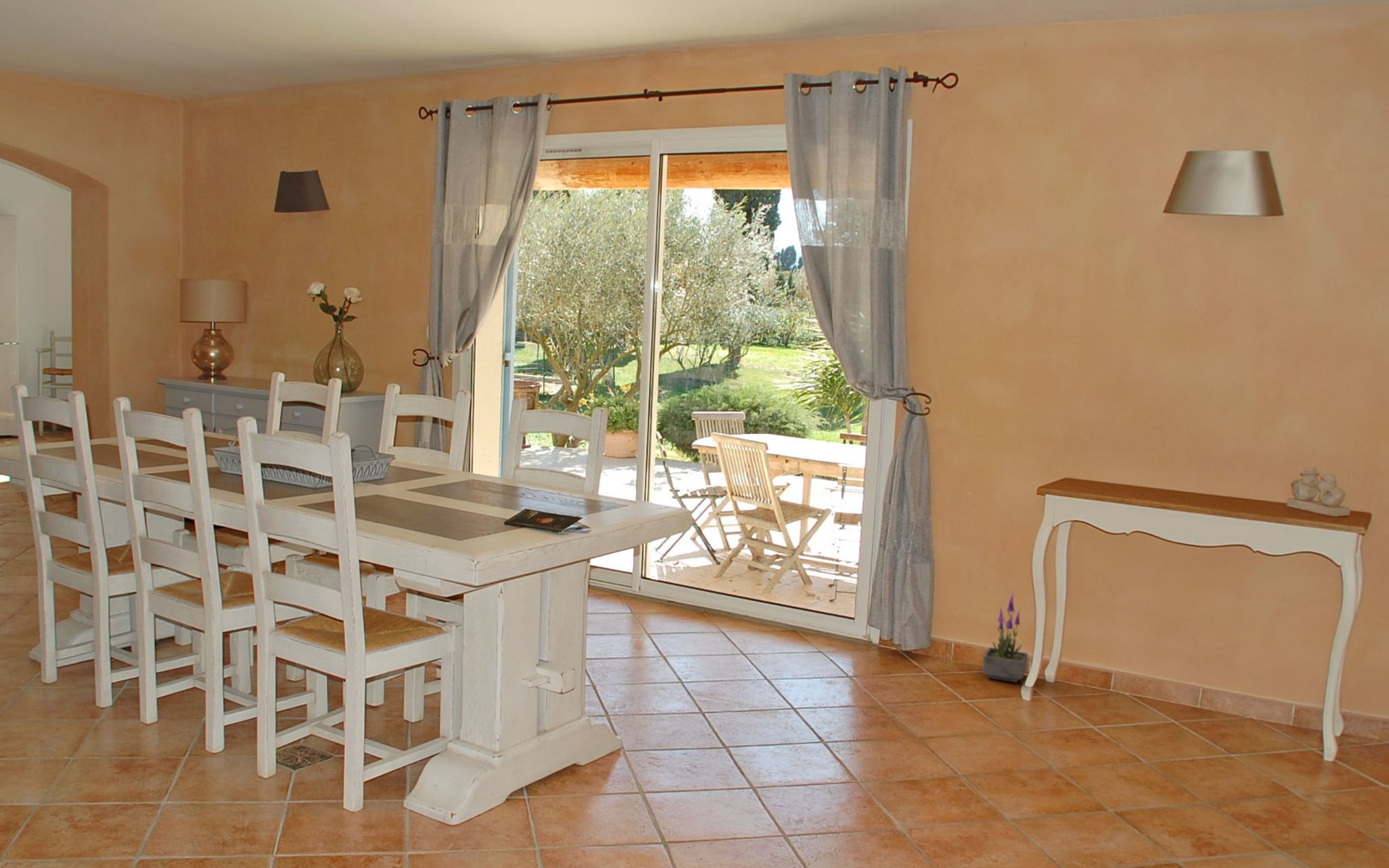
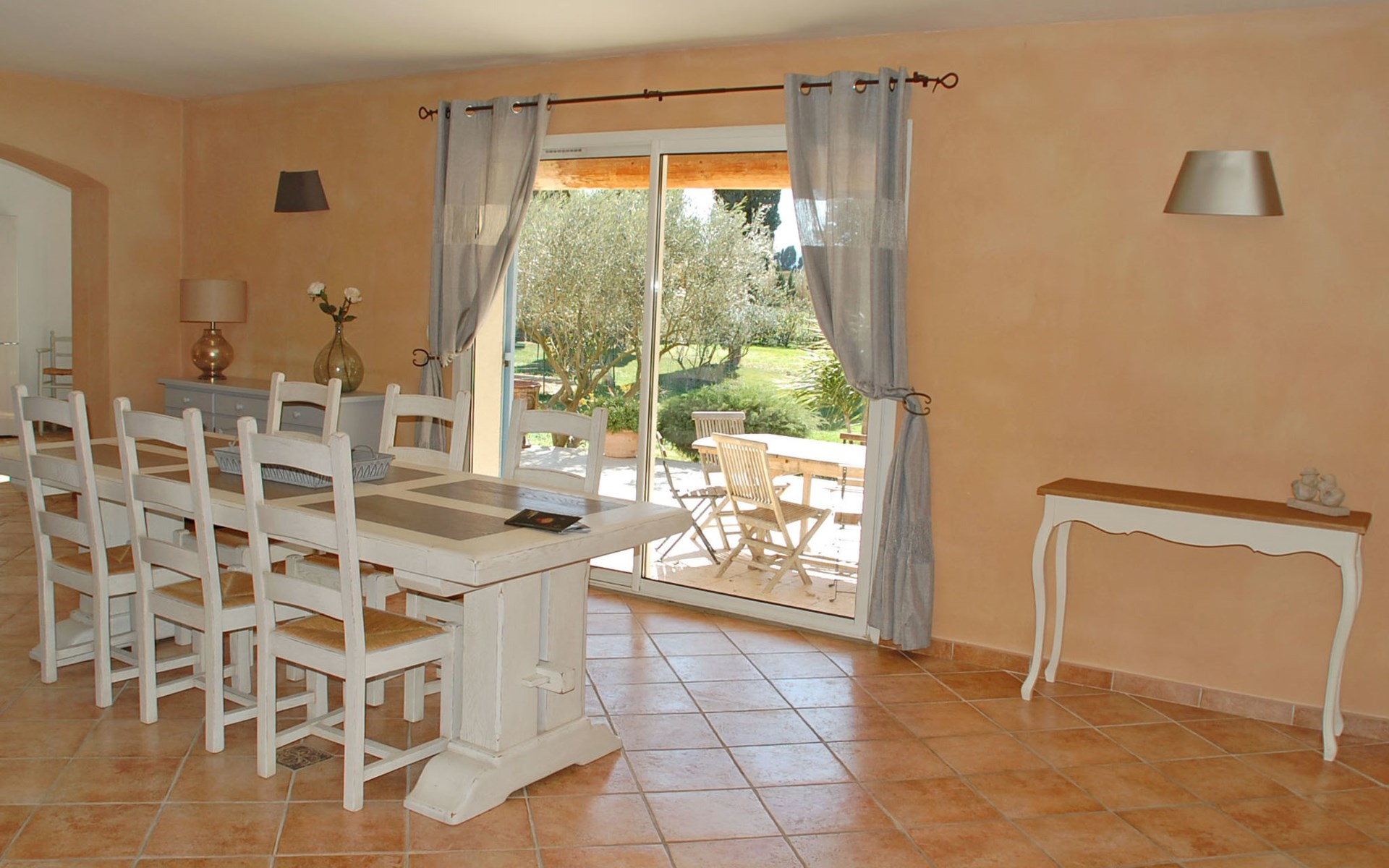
- potted plant (1007, 634)
